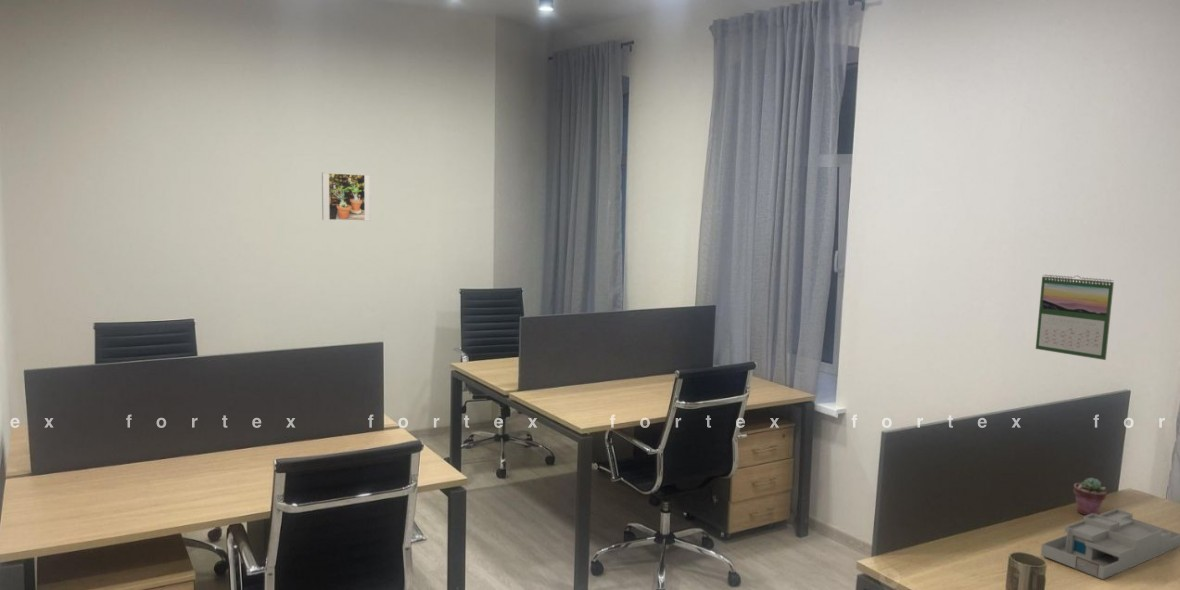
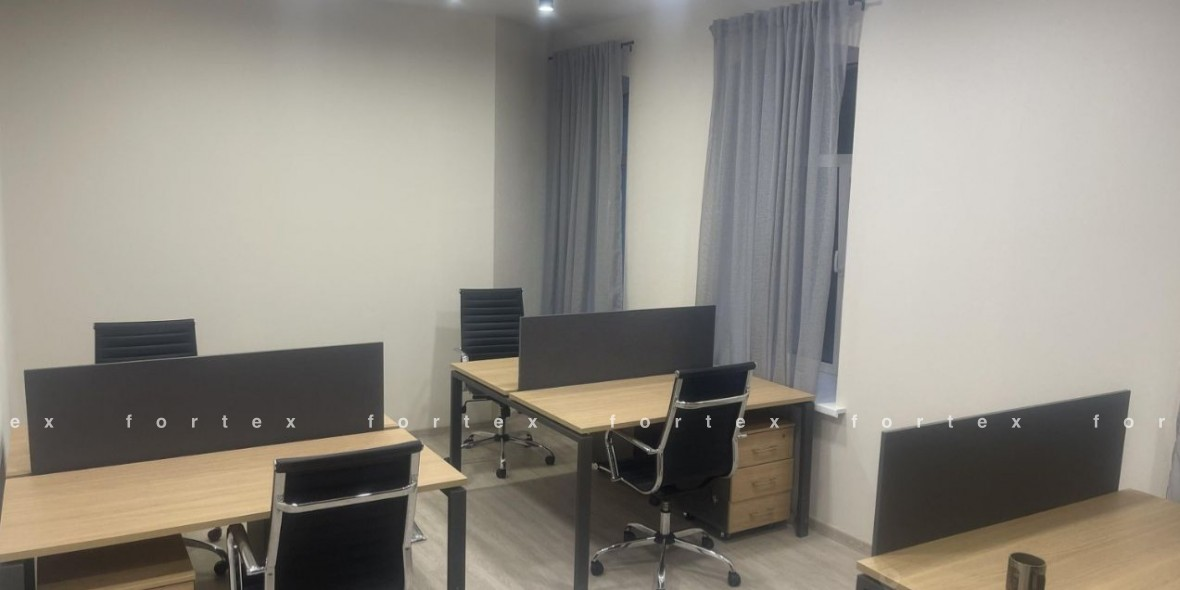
- desk organizer (1114, 536)
- potted succulent (1089, 495)
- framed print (346, 197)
- calendar (1073, 315)
